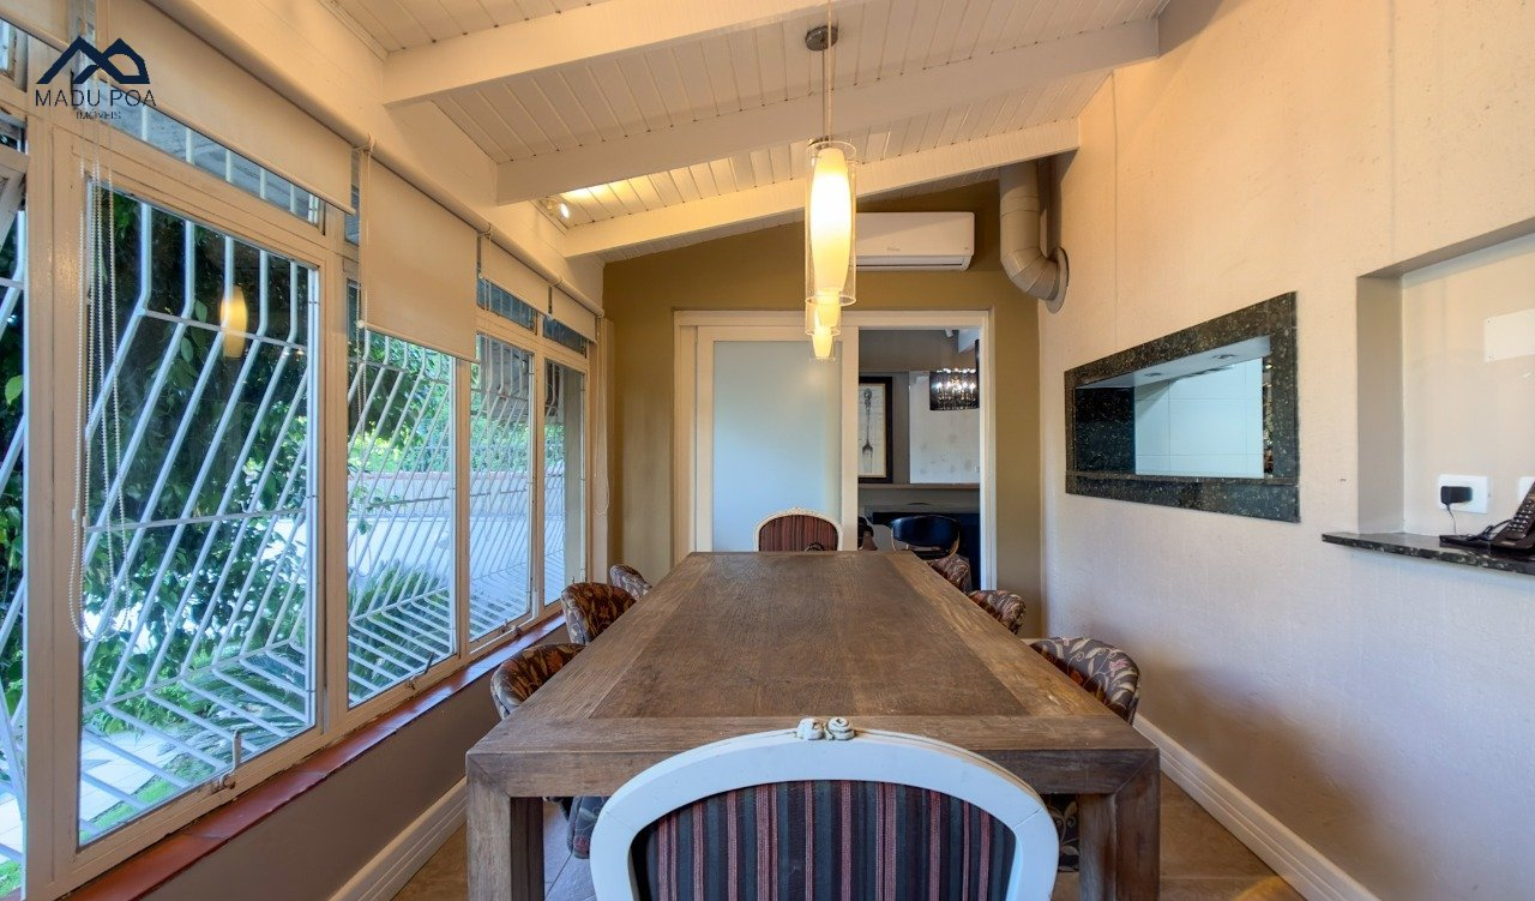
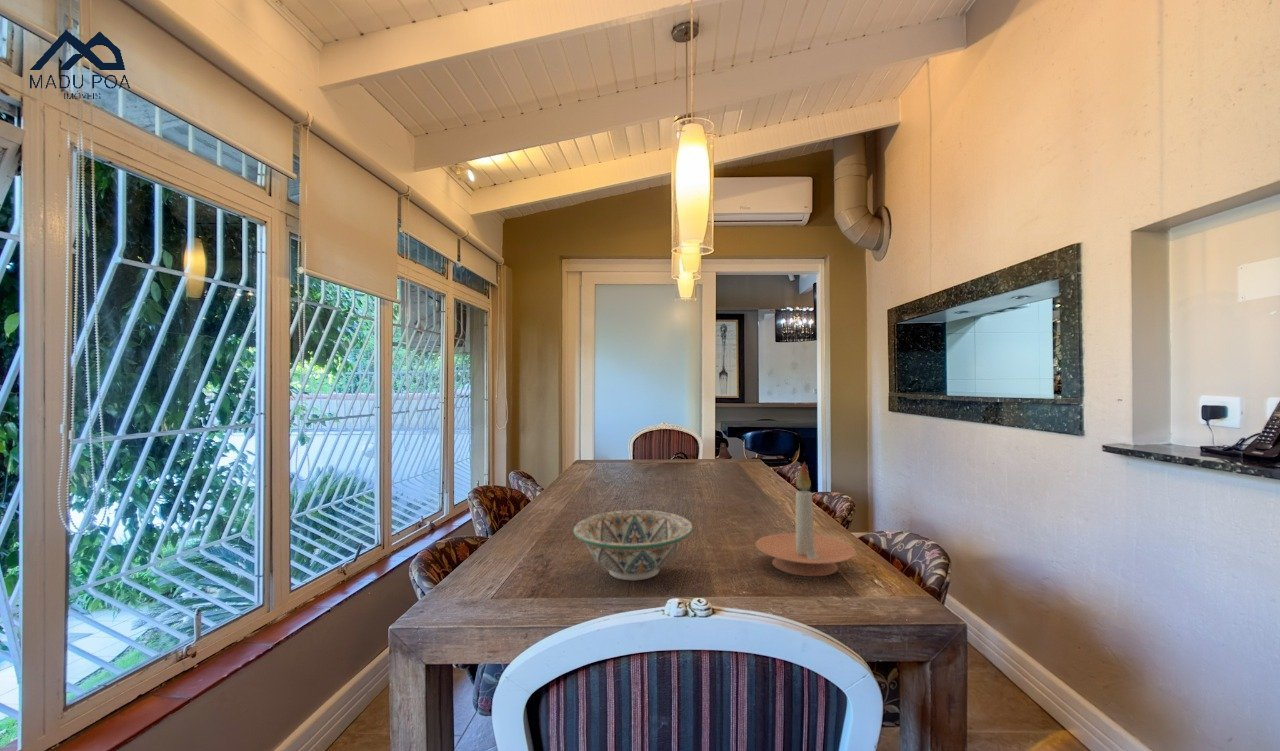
+ decorative bowl (633, 547)
+ candle holder (804, 513)
